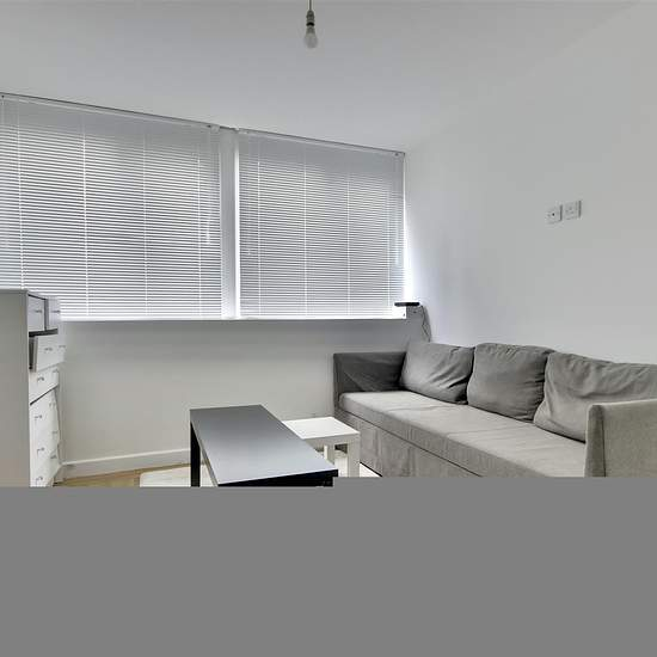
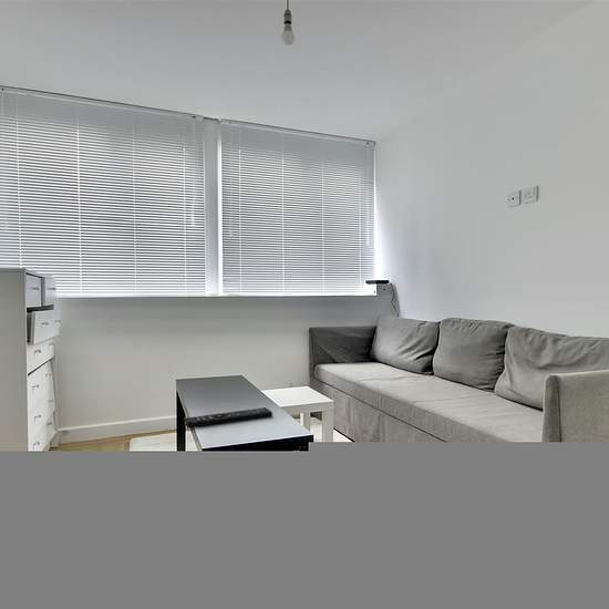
+ remote control (228, 416)
